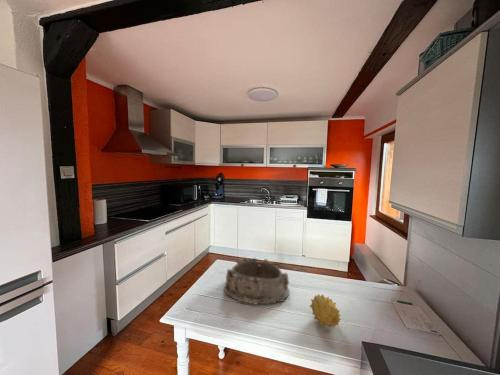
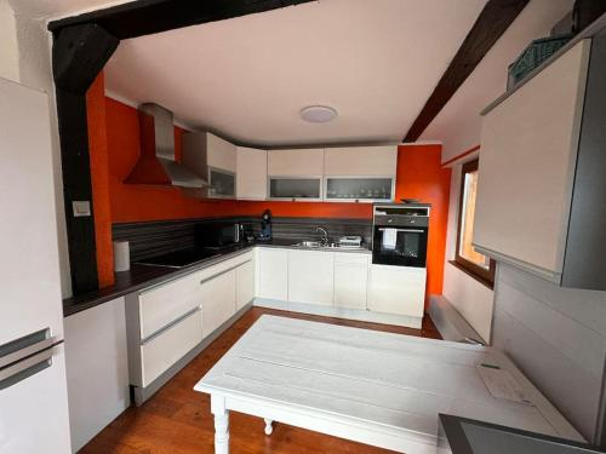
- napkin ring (255, 277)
- fruit (324, 309)
